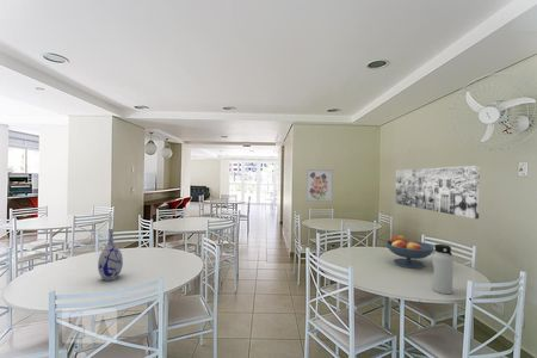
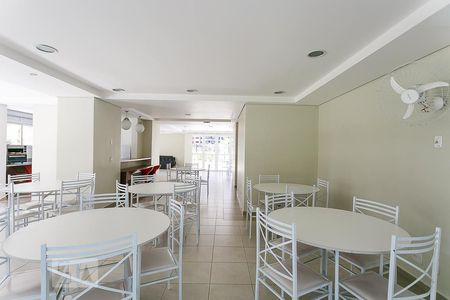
- wall art (427, 189)
- fruit bowl (408, 251)
- wall art (319, 185)
- vase (110, 253)
- water bottle (442, 267)
